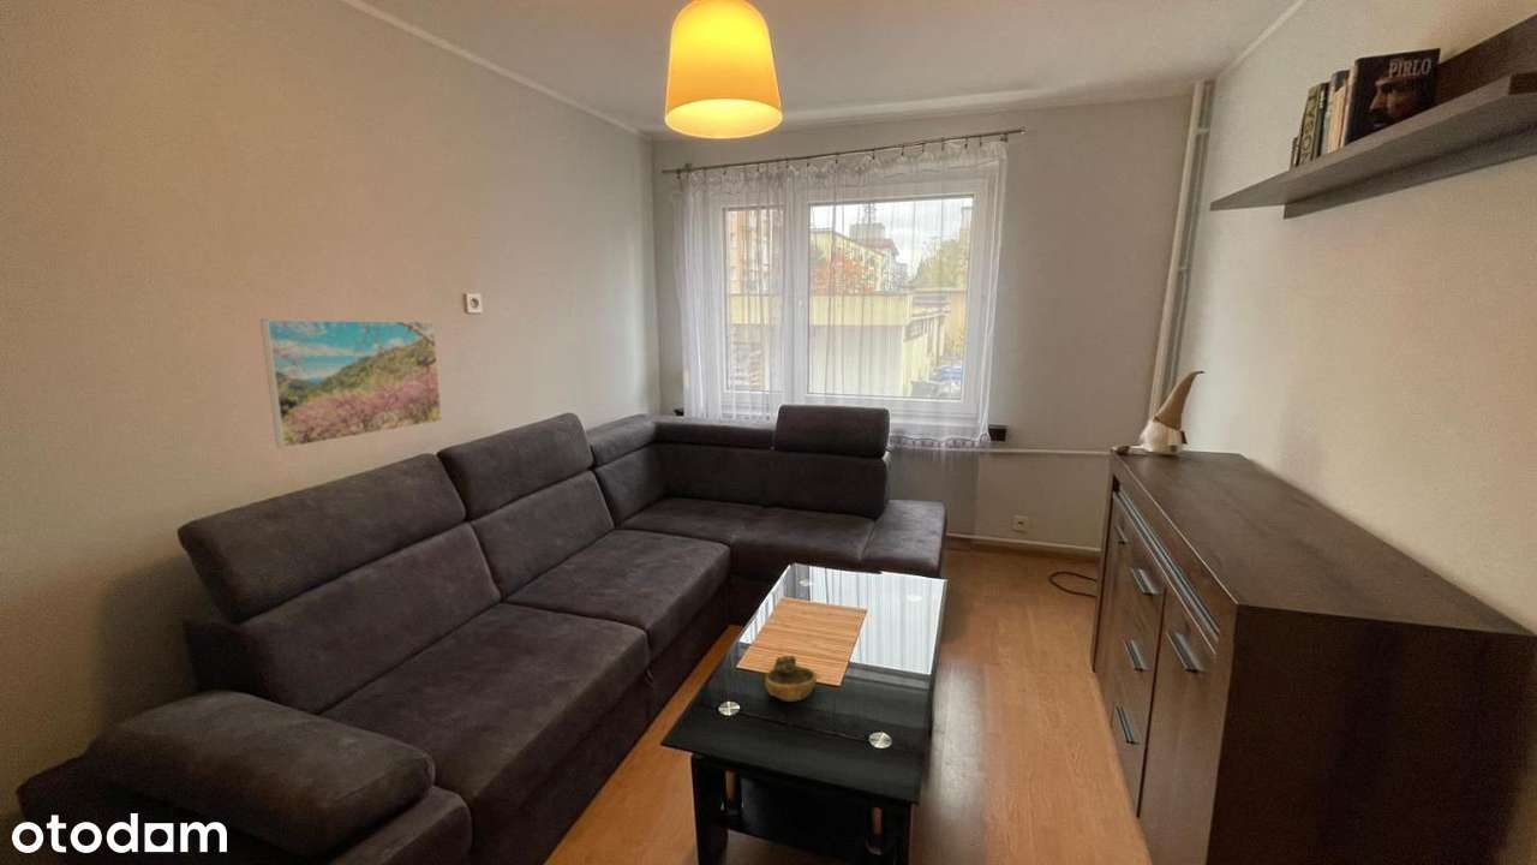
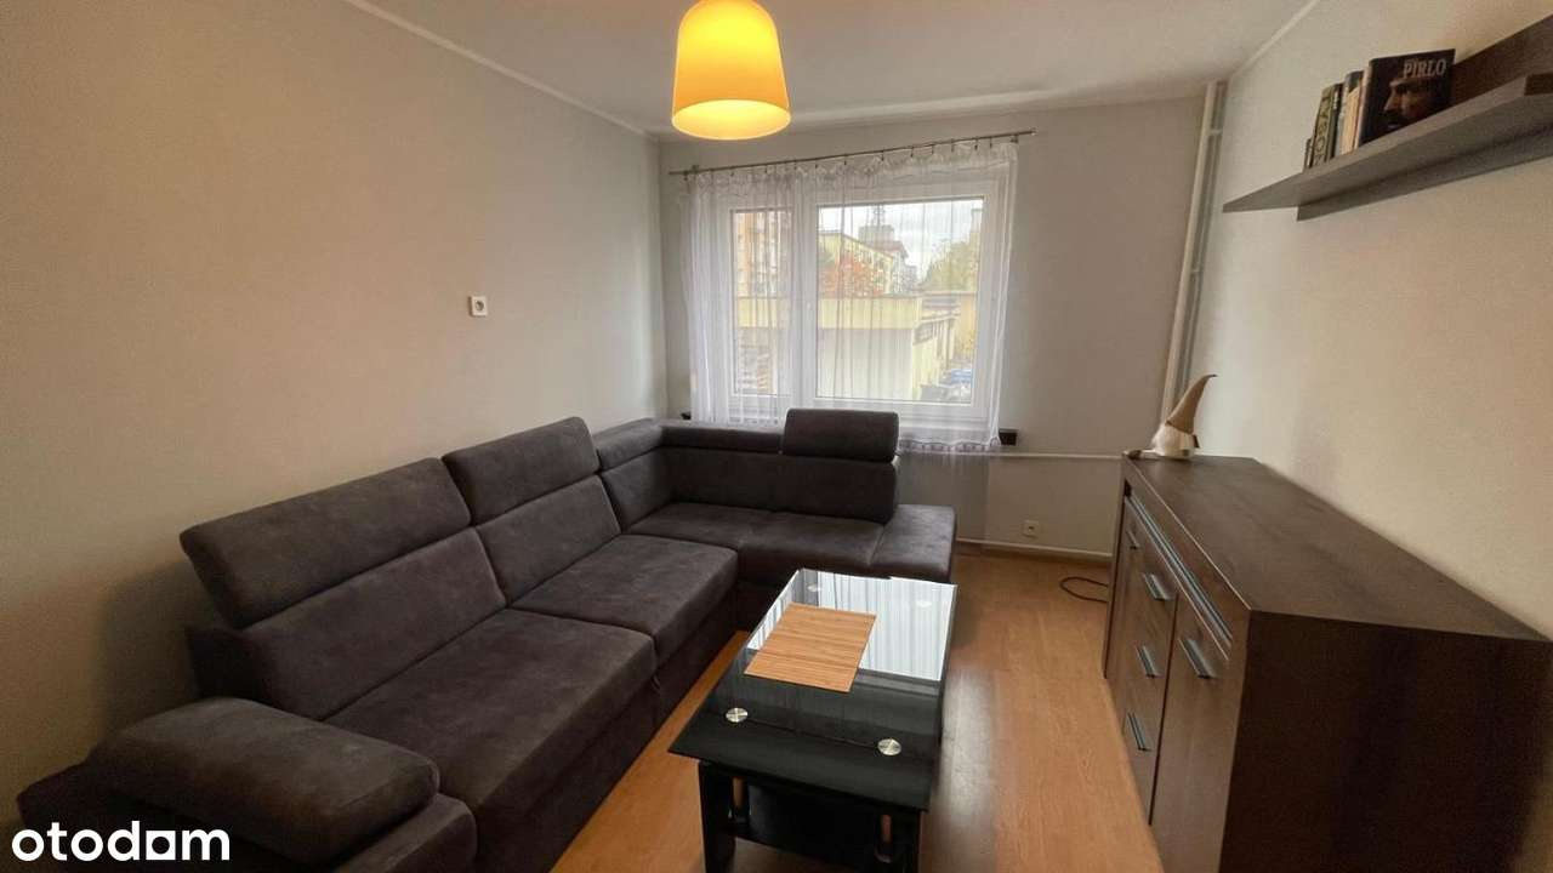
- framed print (364, 377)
- decorative bowl (787, 673)
